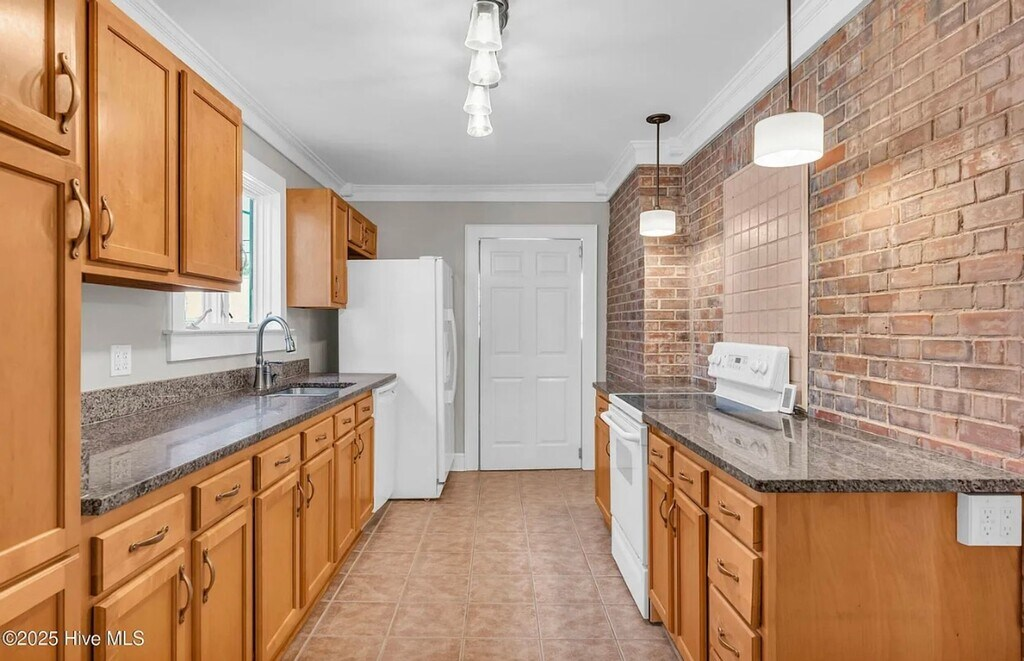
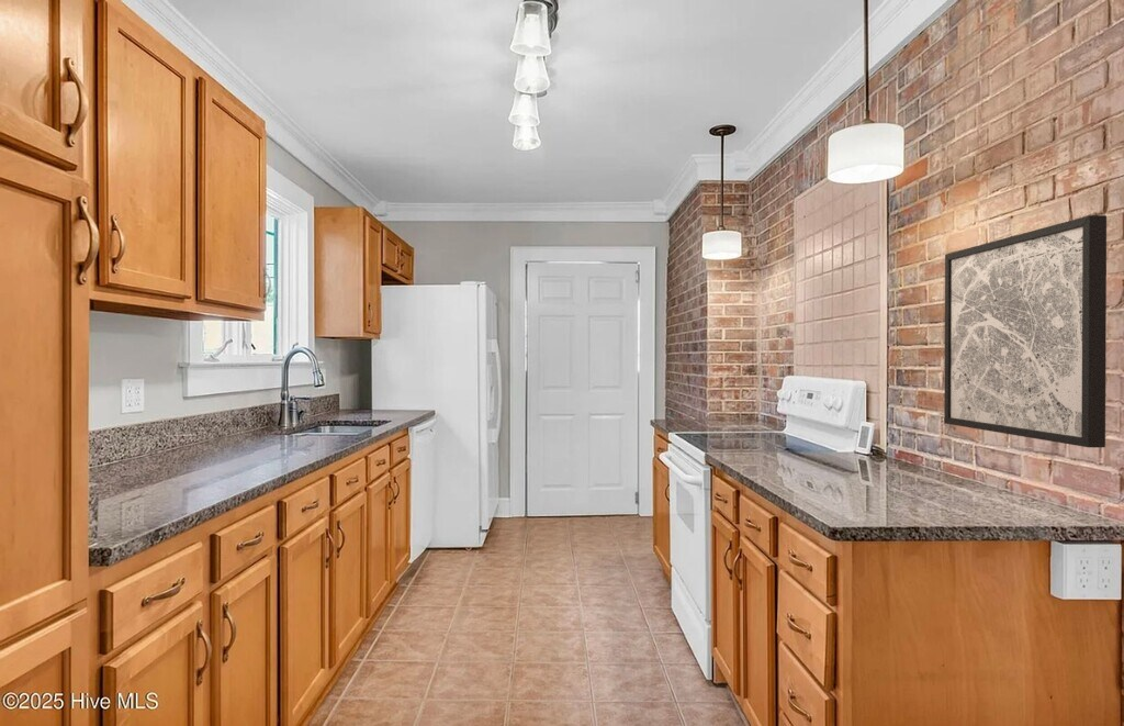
+ wall art (1012, 335)
